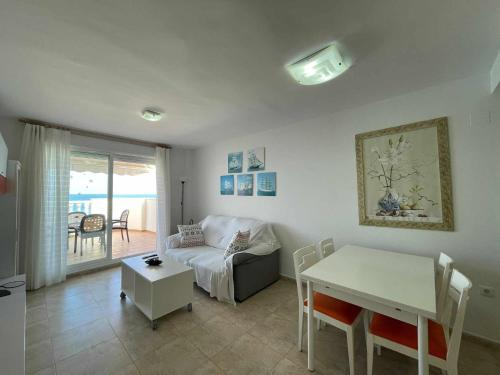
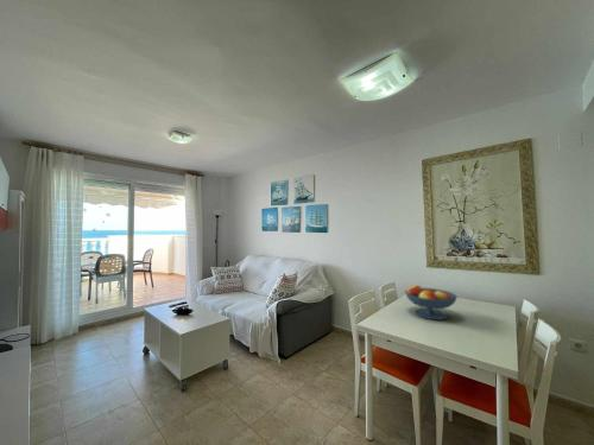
+ fruit bowl (429, 300)
